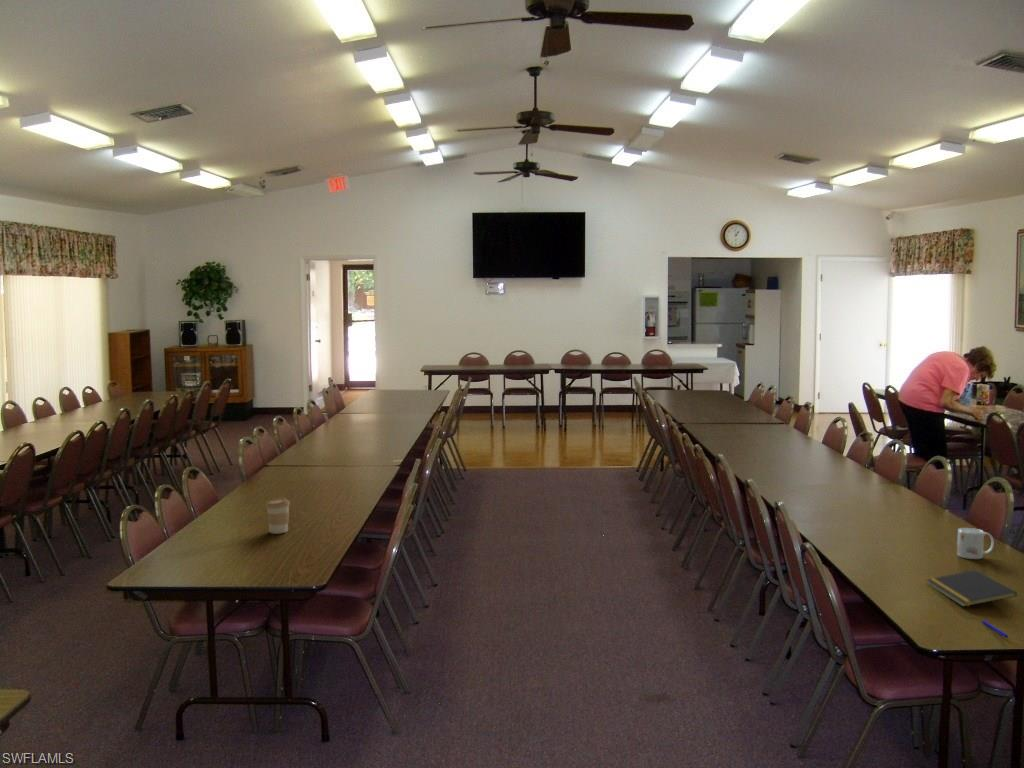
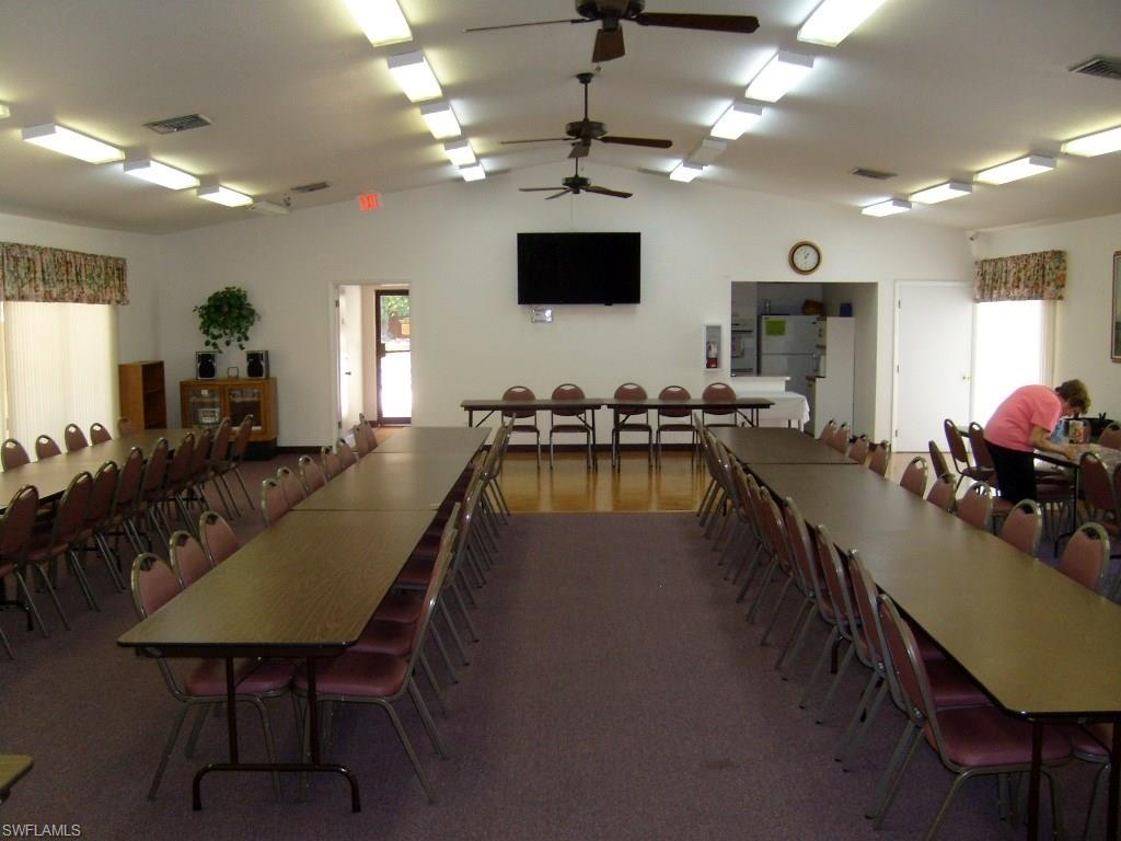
- coffee cup (278, 515)
- notepad (969, 587)
- mug (976, 543)
- pen (993, 628)
